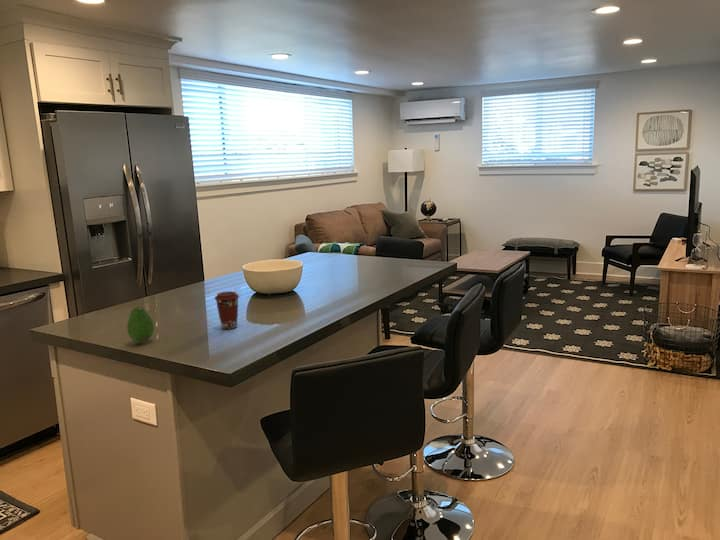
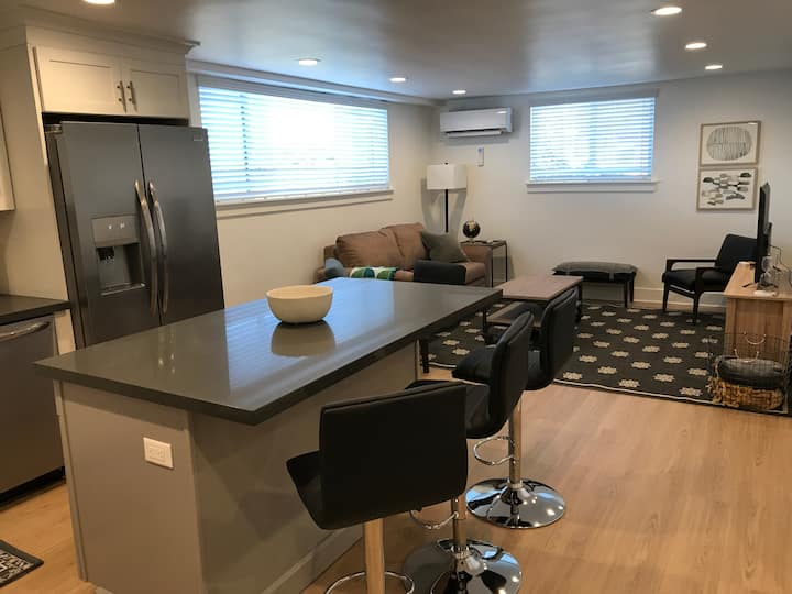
- coffee cup (228, 310)
- fruit (140, 324)
